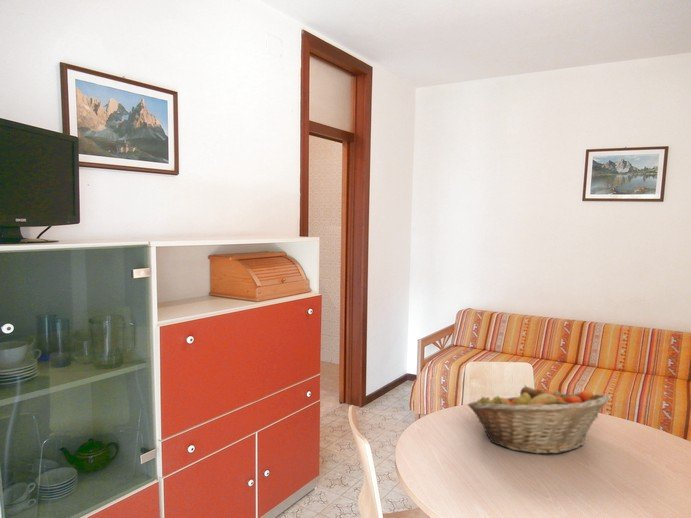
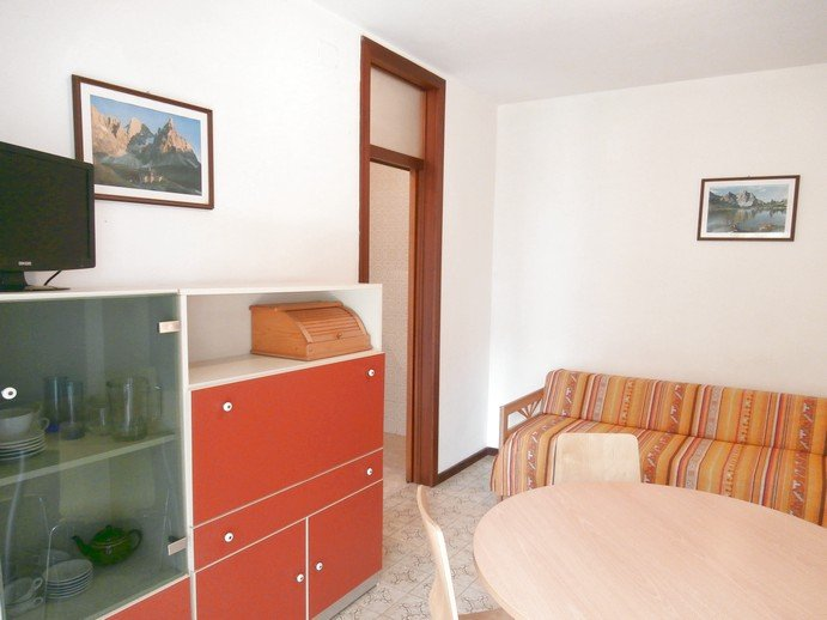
- fruit basket (537, 411)
